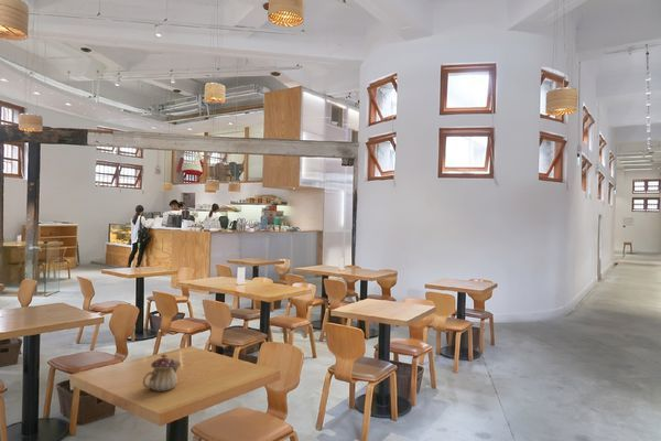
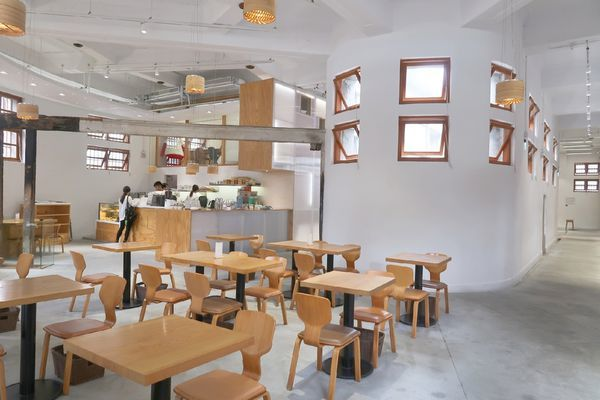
- teapot (161, 370)
